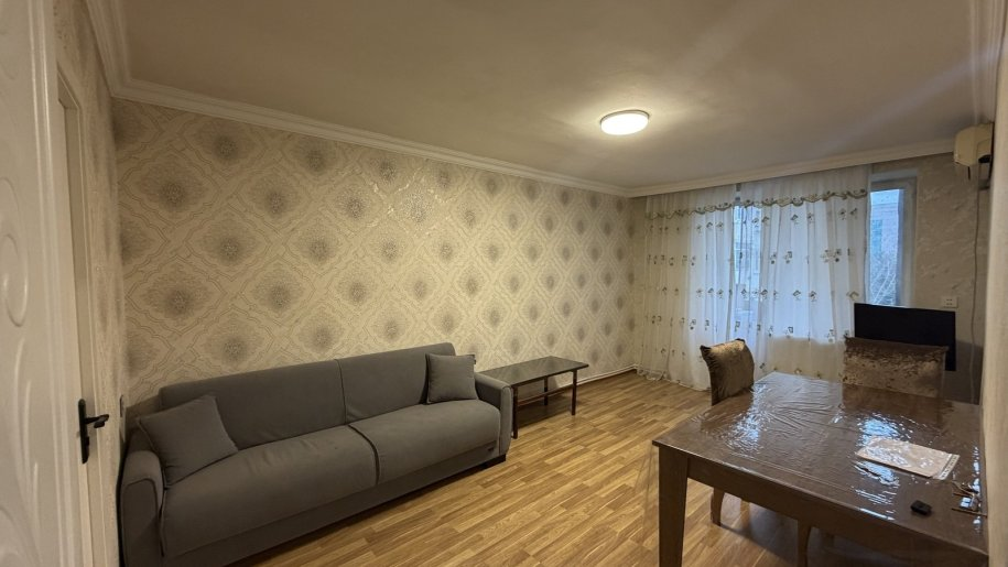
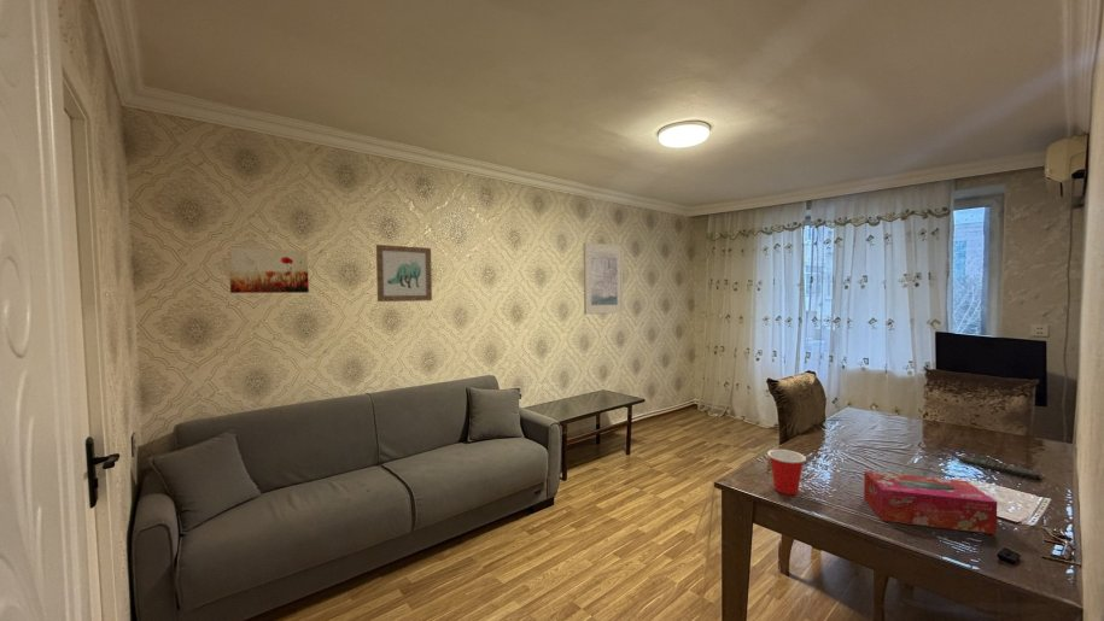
+ cup (785, 471)
+ wall art (404, 274)
+ tissue box (924, 499)
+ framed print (603, 279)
+ wall art (270, 270)
+ remote control (997, 467)
